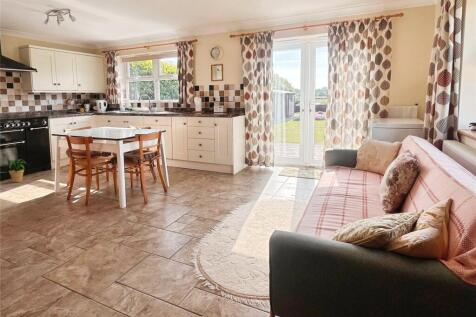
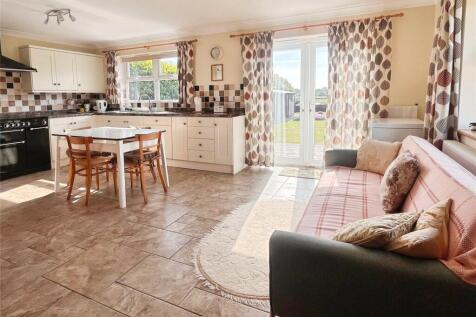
- potted plant (16, 170)
